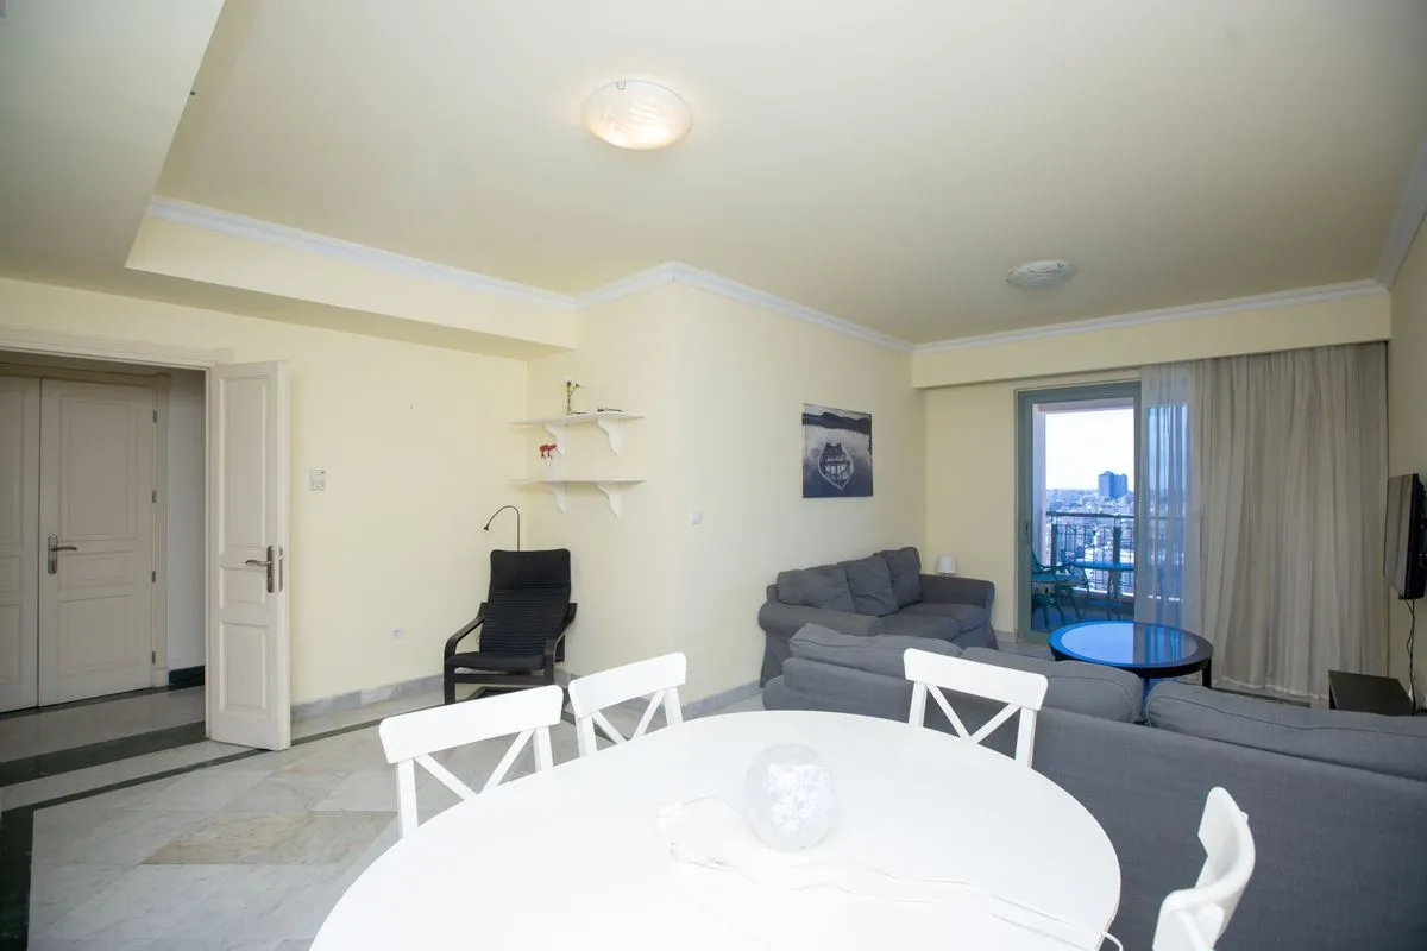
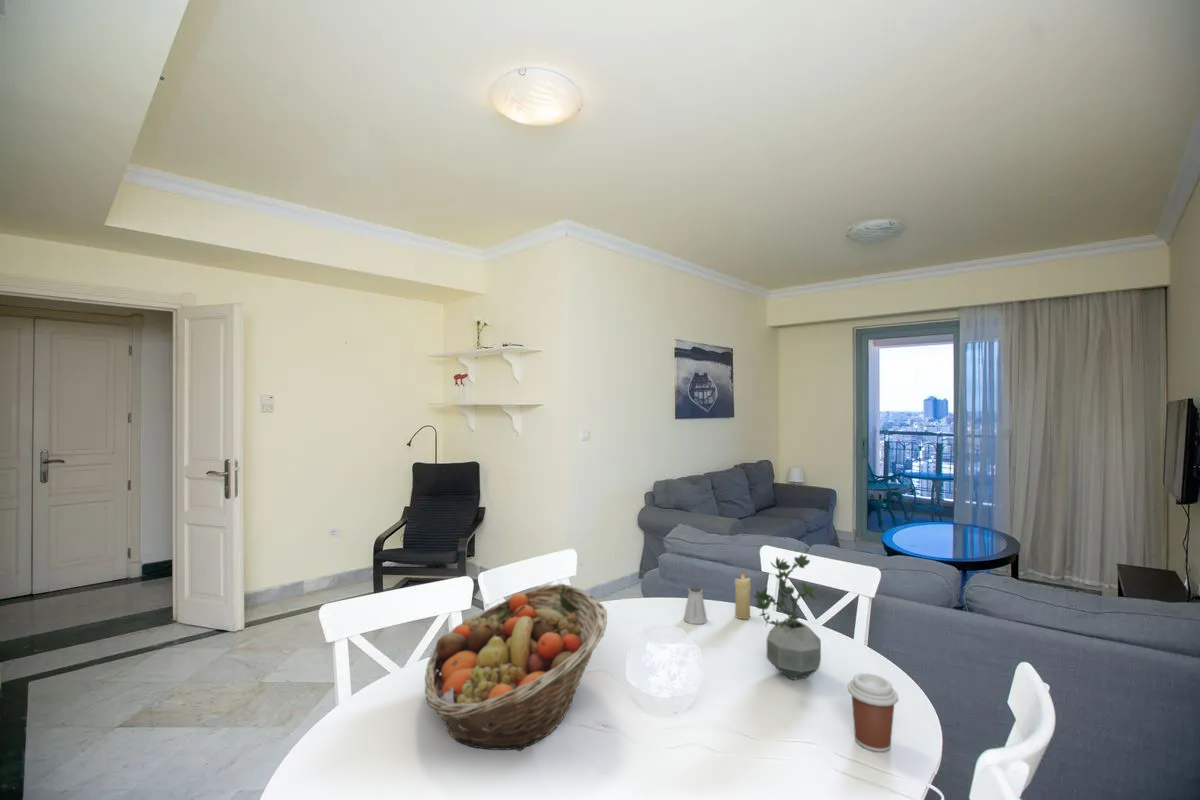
+ fruit basket (516, 655)
+ coffee cup (872, 711)
+ saltshaker (695, 603)
+ candle (742, 593)
+ potted plant (787, 614)
